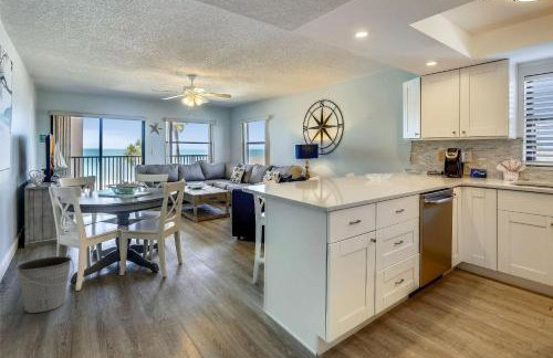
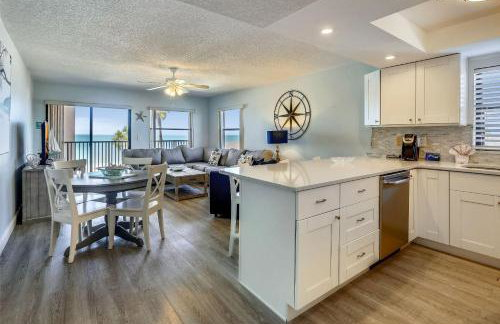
- bucket (46, 283)
